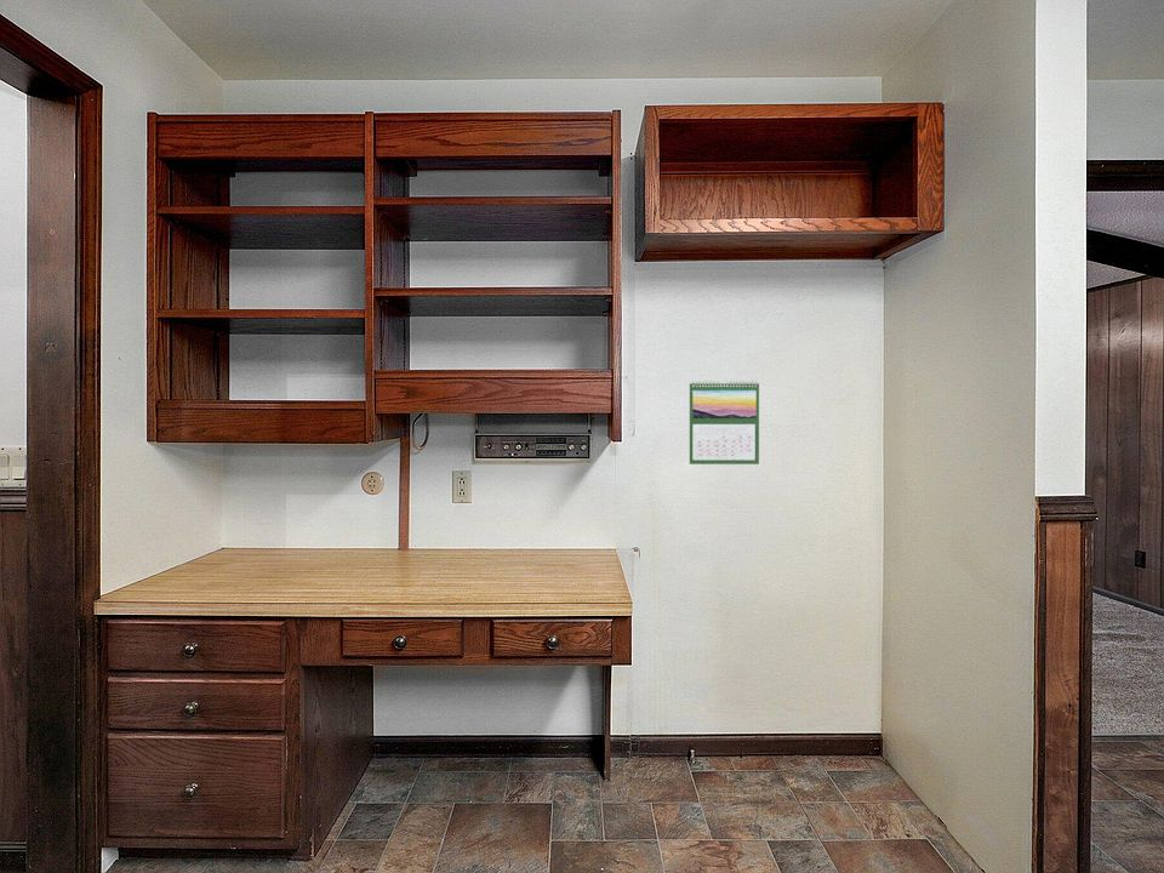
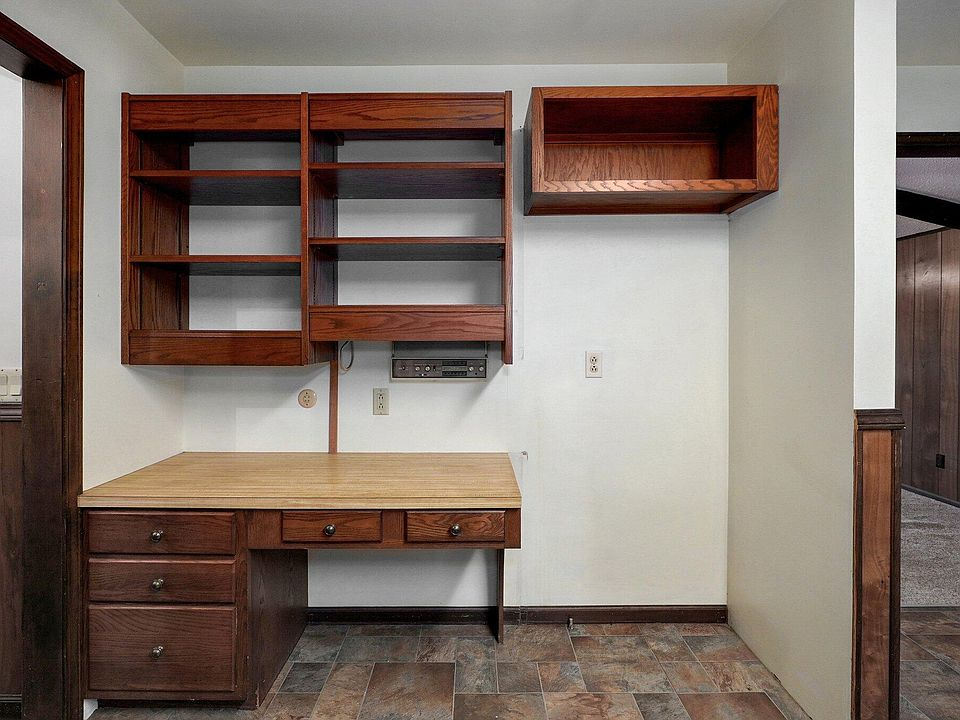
- calendar (724, 421)
